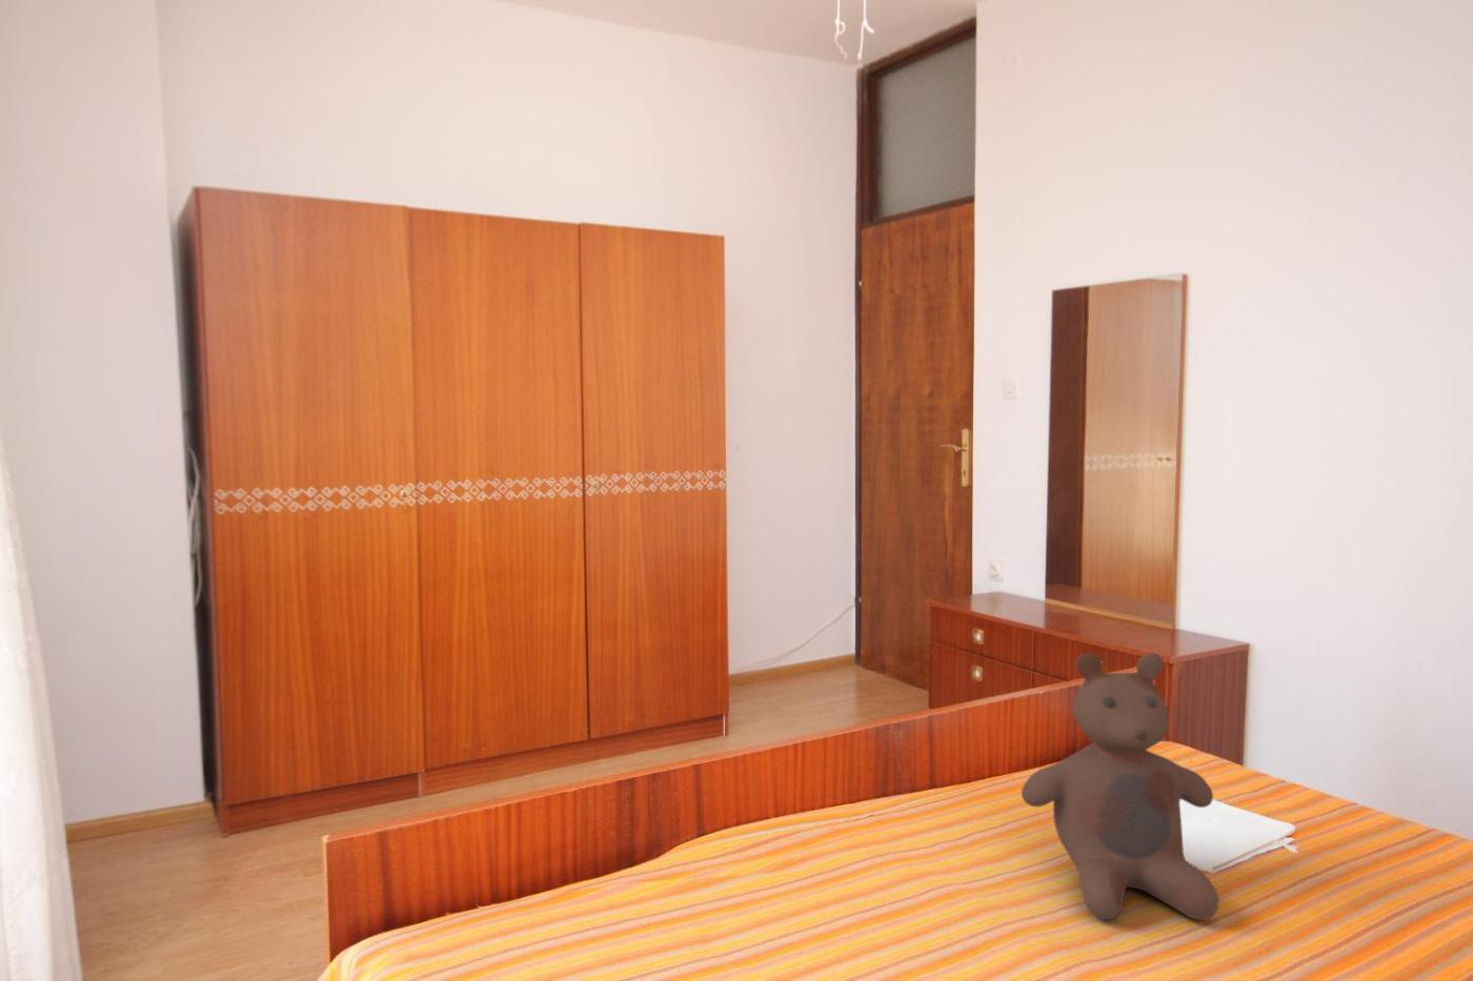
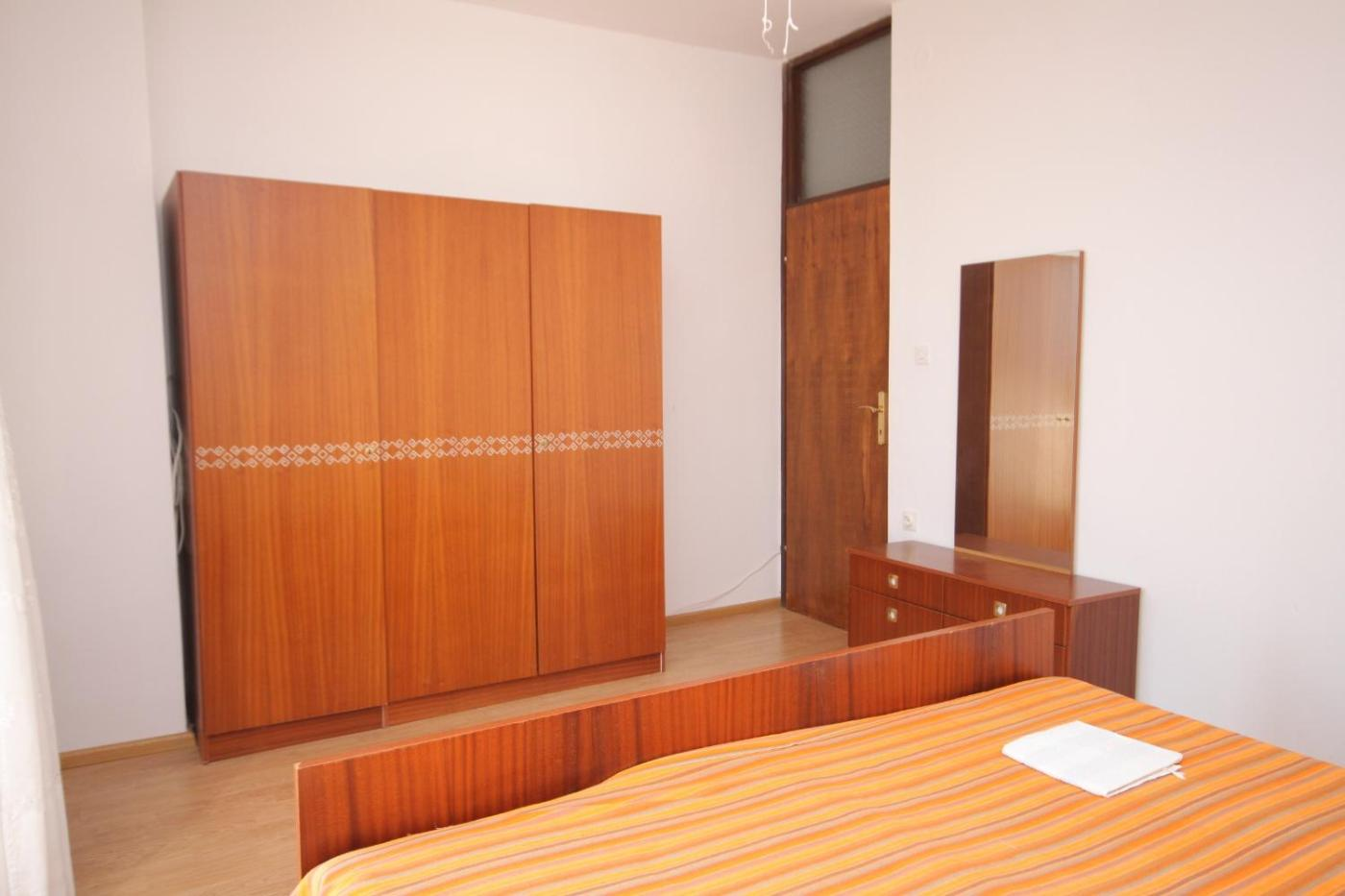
- bear (1130, 776)
